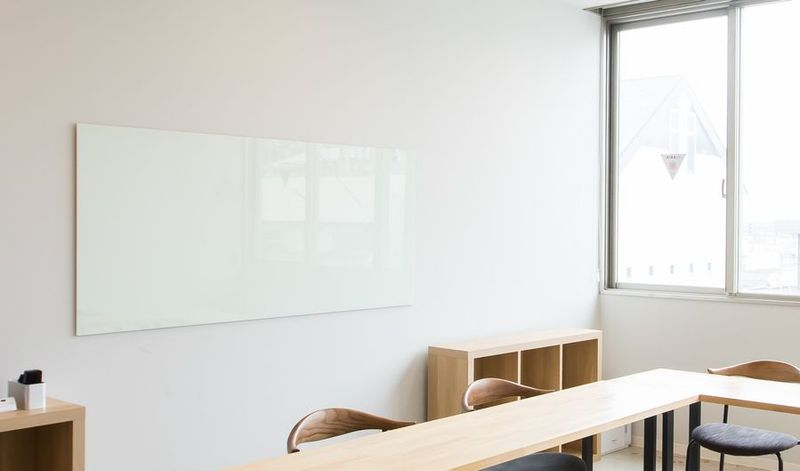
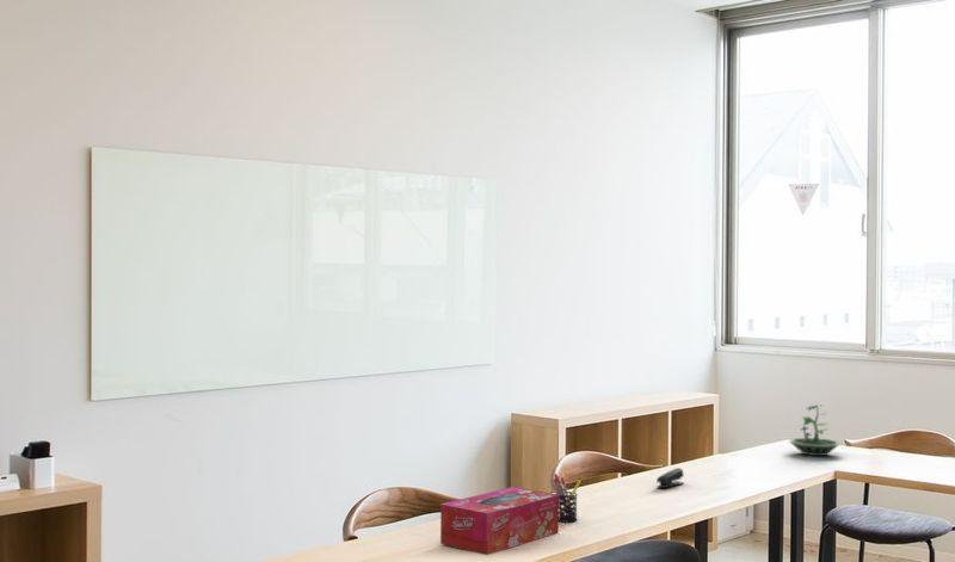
+ pen holder (563, 496)
+ stapler (670, 477)
+ tissue box (500, 518)
+ terrarium (817, 414)
